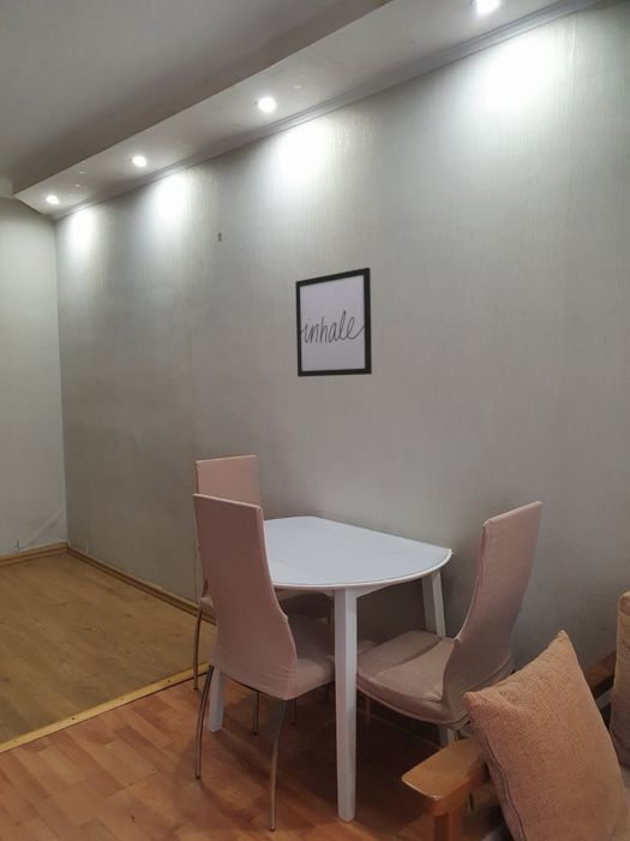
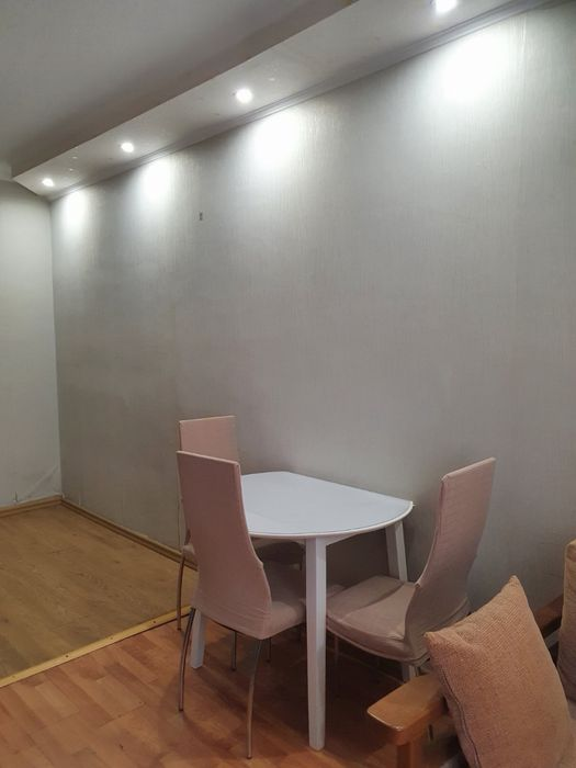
- wall art (331, 324)
